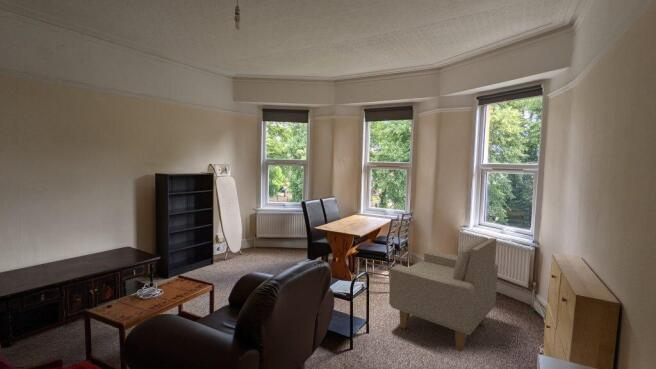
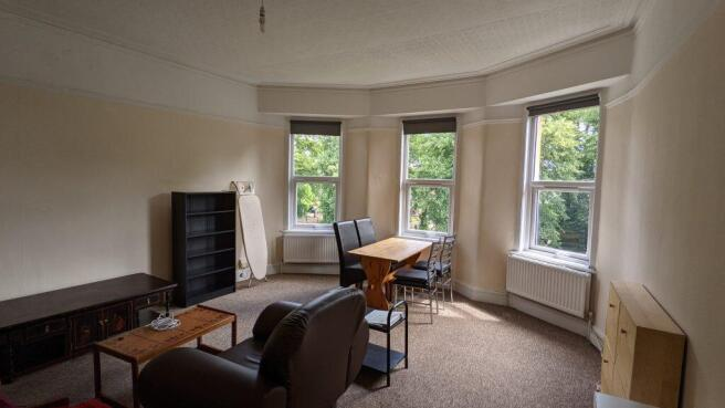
- armchair (442, 280)
